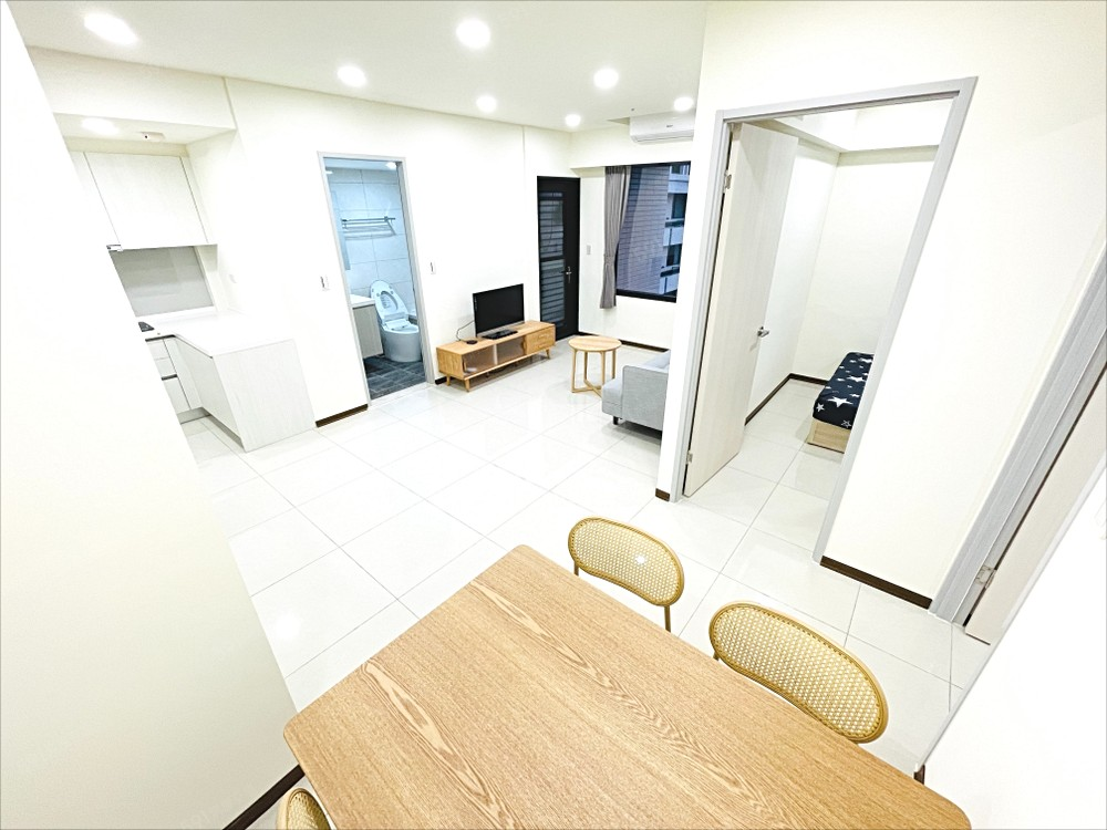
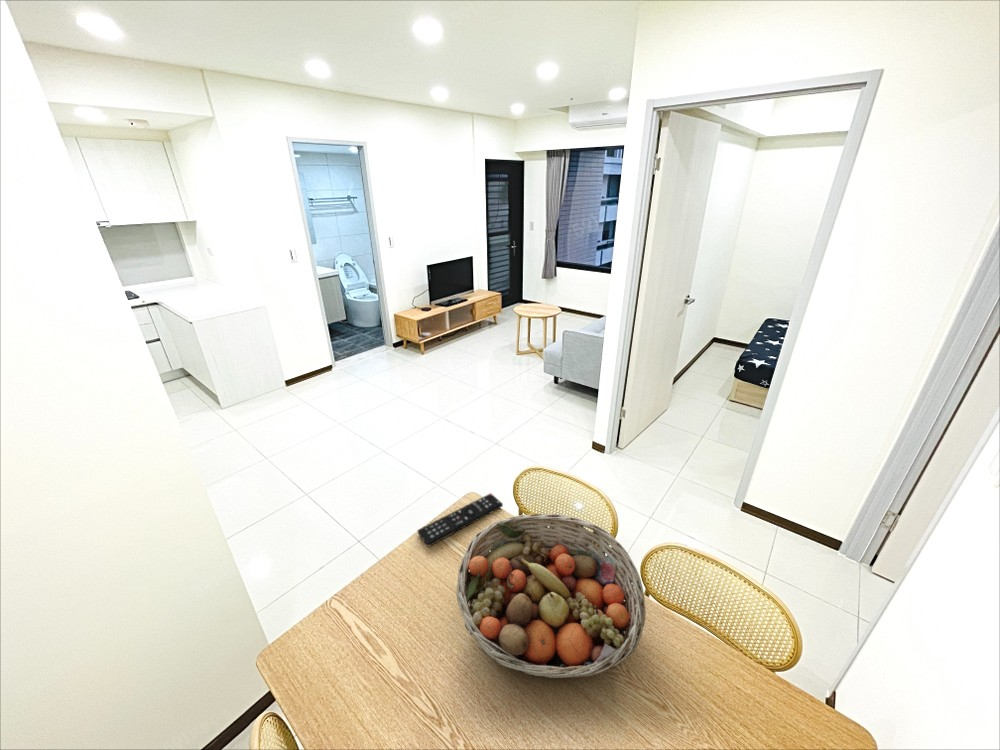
+ remote control (462, 517)
+ fruit basket (547, 592)
